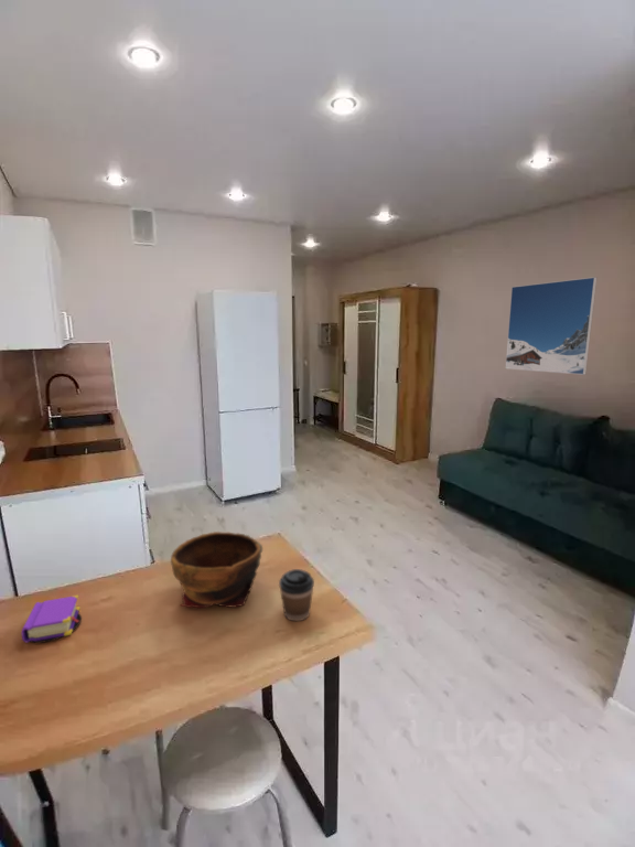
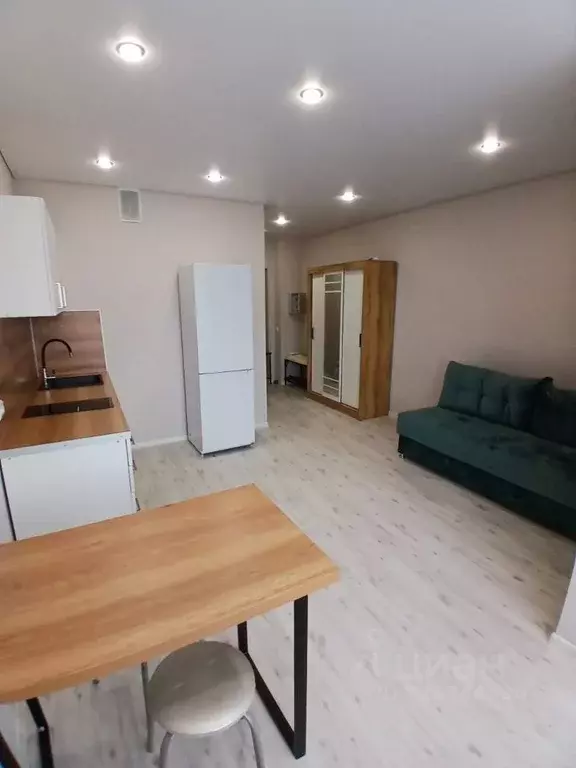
- bowl (217, 569)
- book (53, 618)
- coffee cup (297, 592)
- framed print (546, 328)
